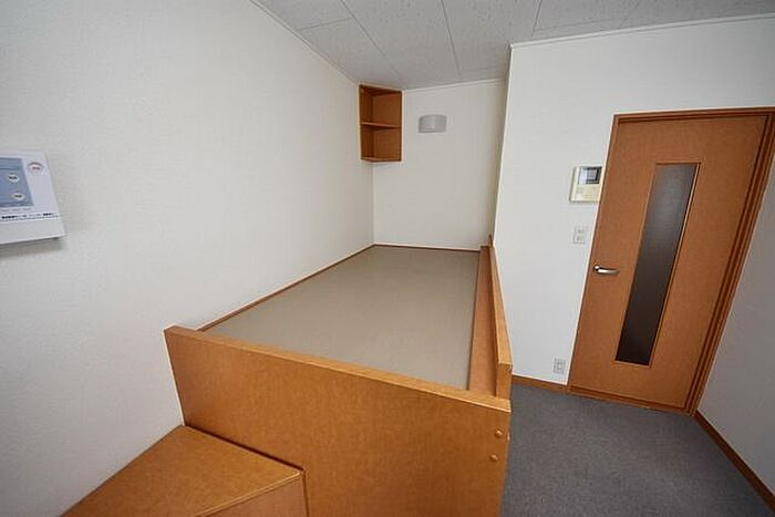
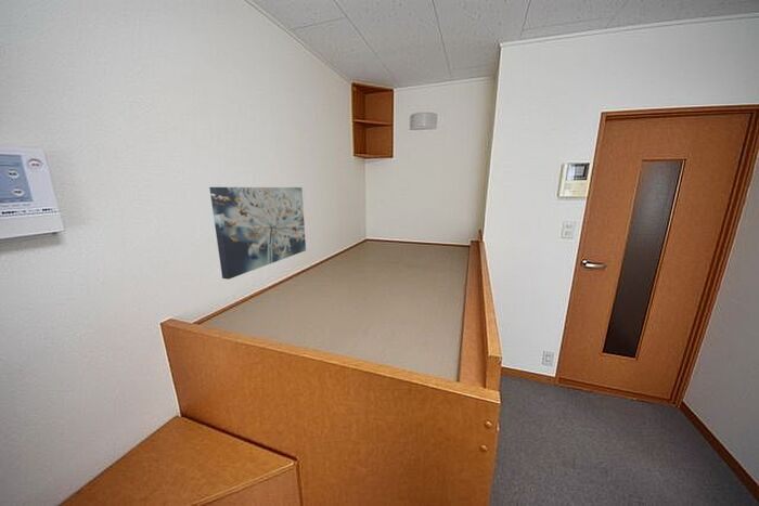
+ wall art (268, 225)
